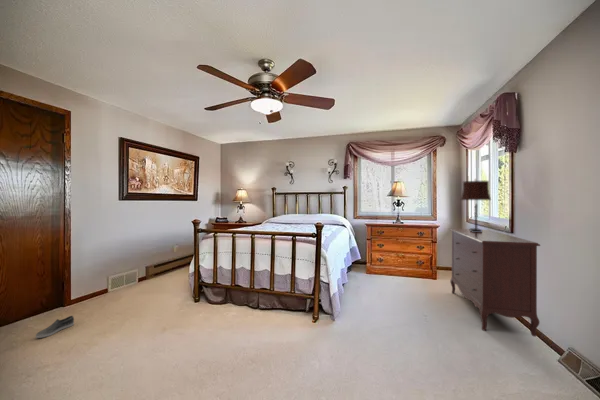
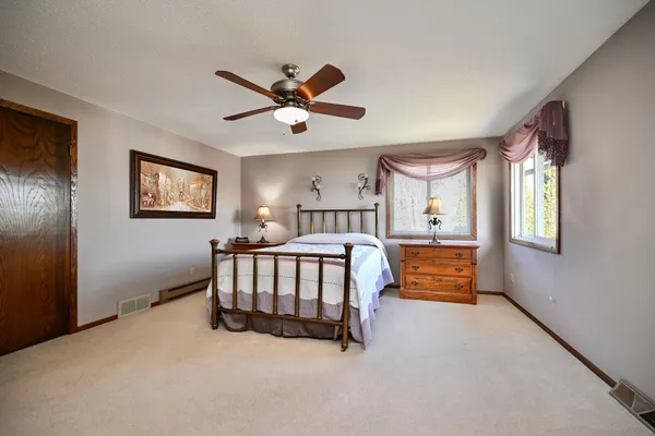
- table lamp (475, 204)
- dresser (486, 272)
- shoe (55, 325)
